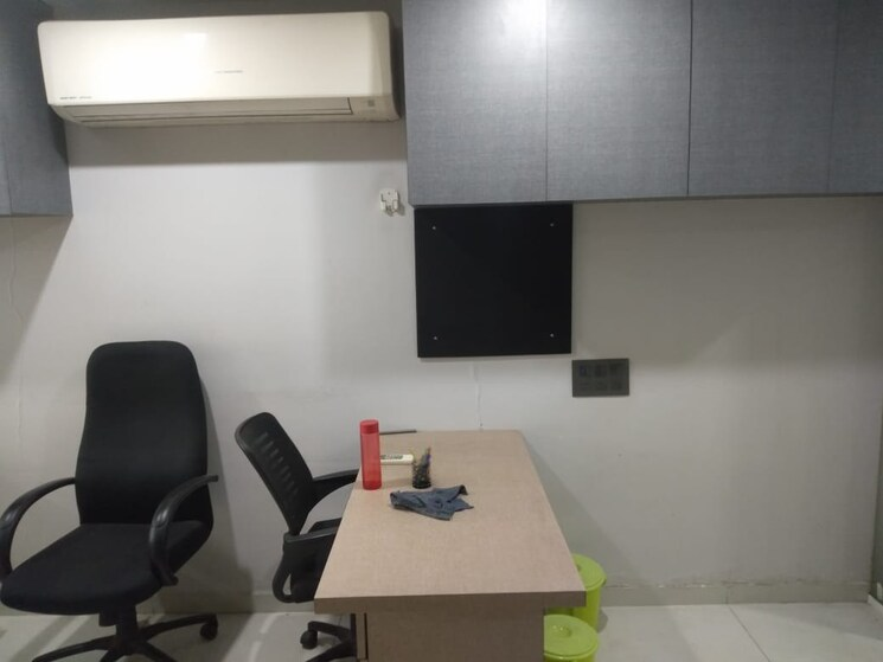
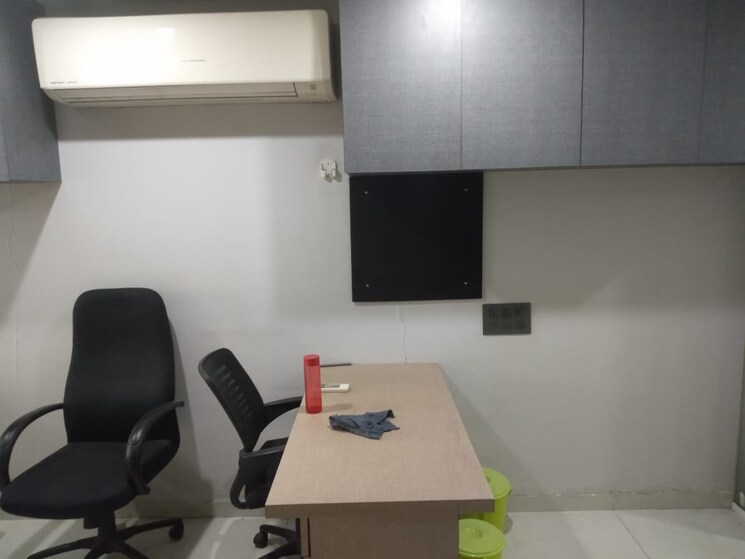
- pen holder (423, 464)
